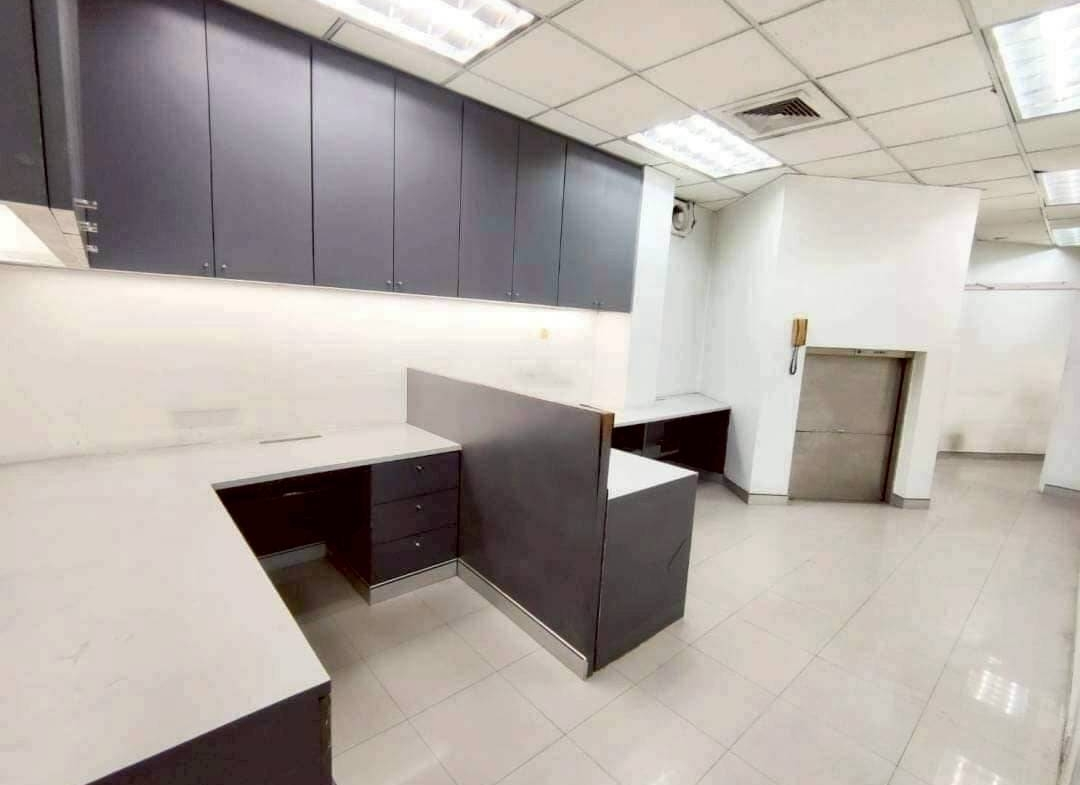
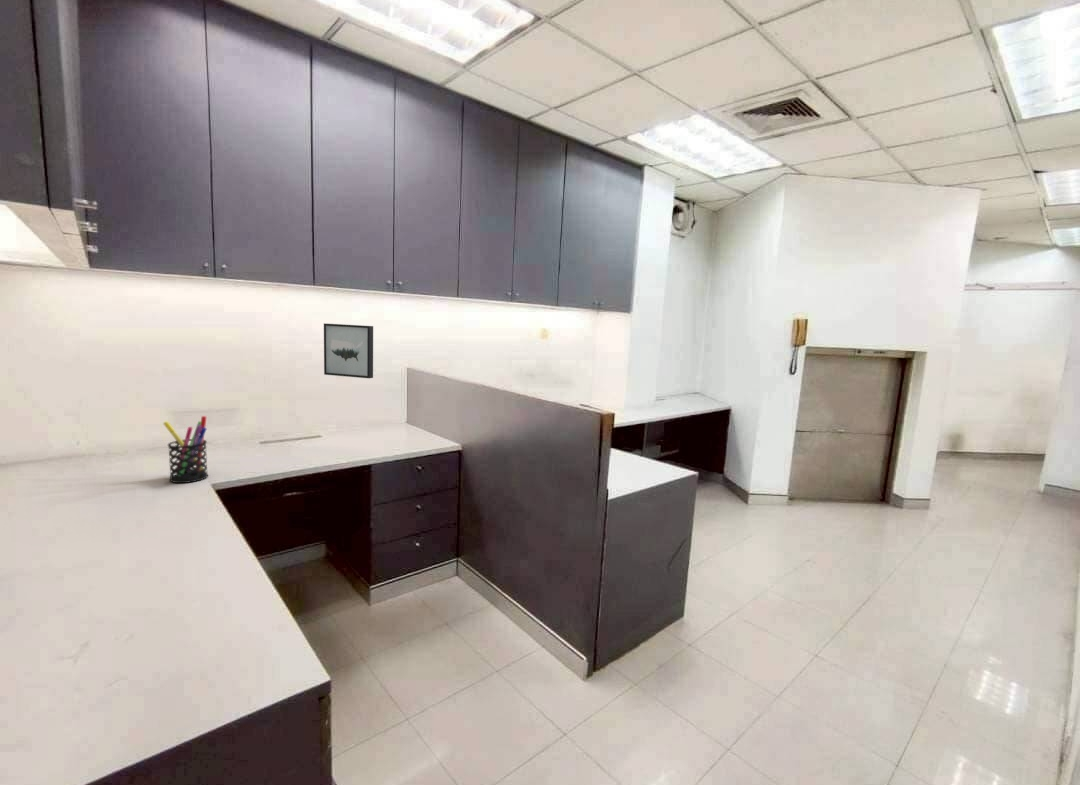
+ pen holder (191, 446)
+ wall art (348, 350)
